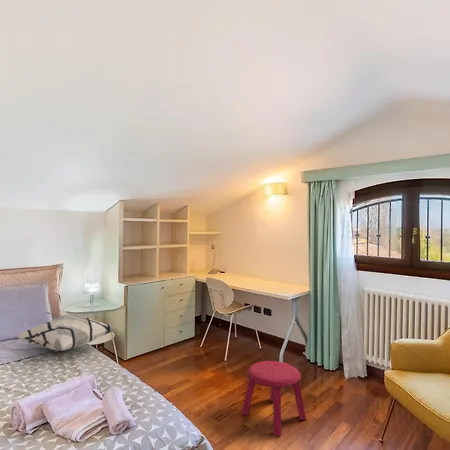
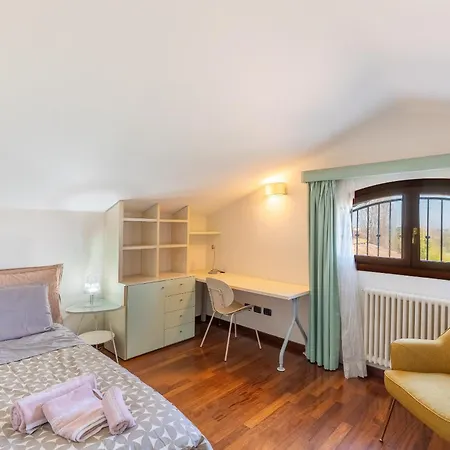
- decorative pillow (68, 332)
- stool (273, 392)
